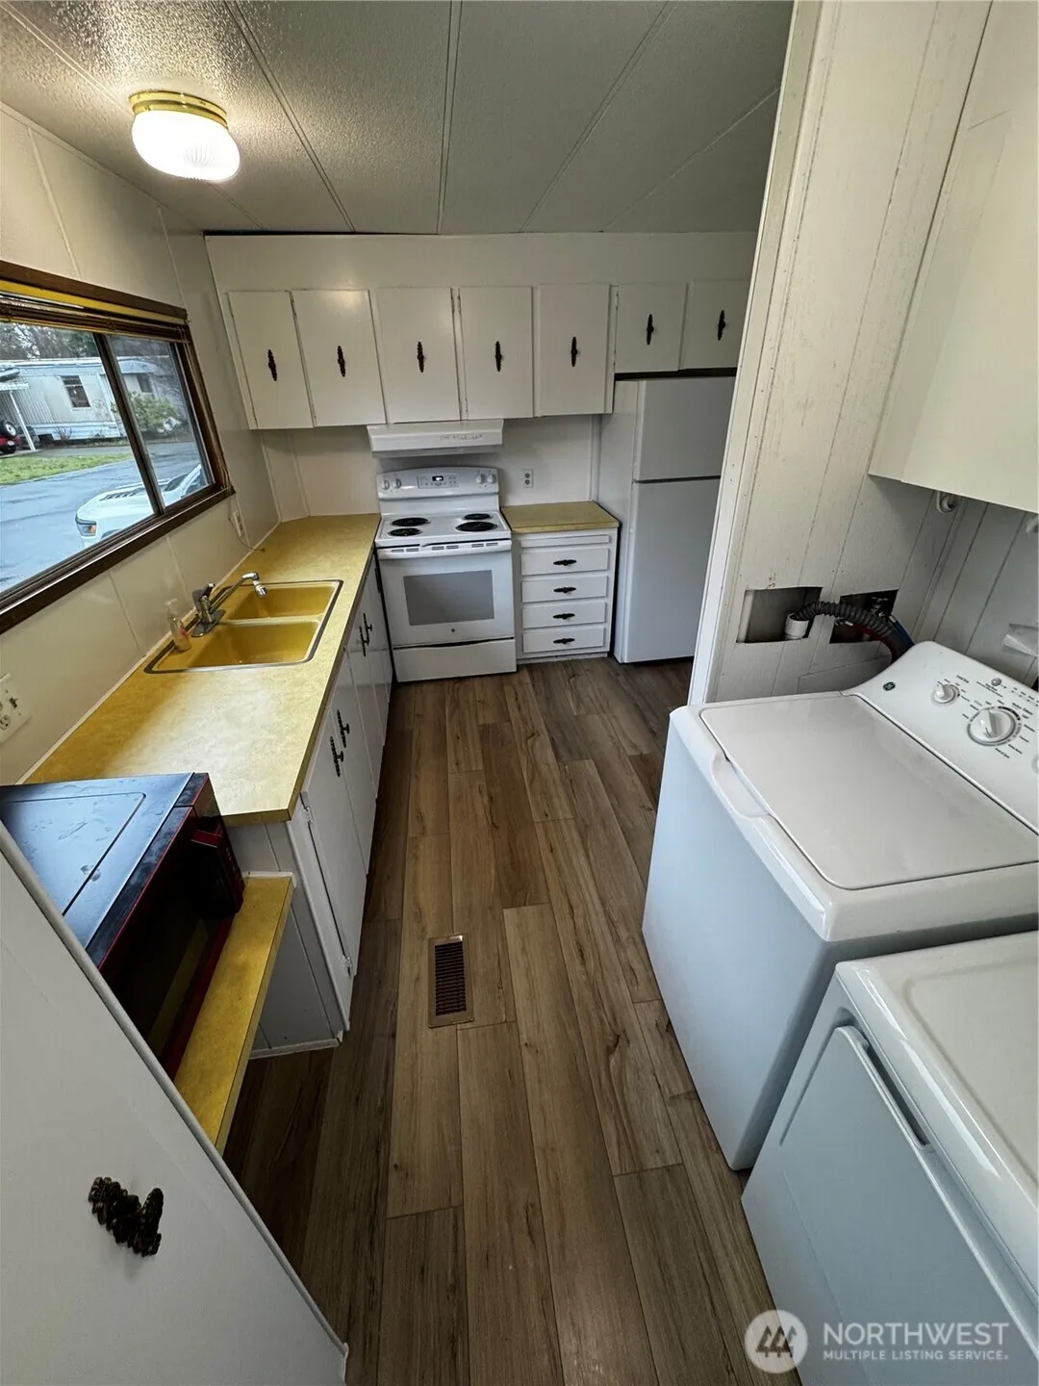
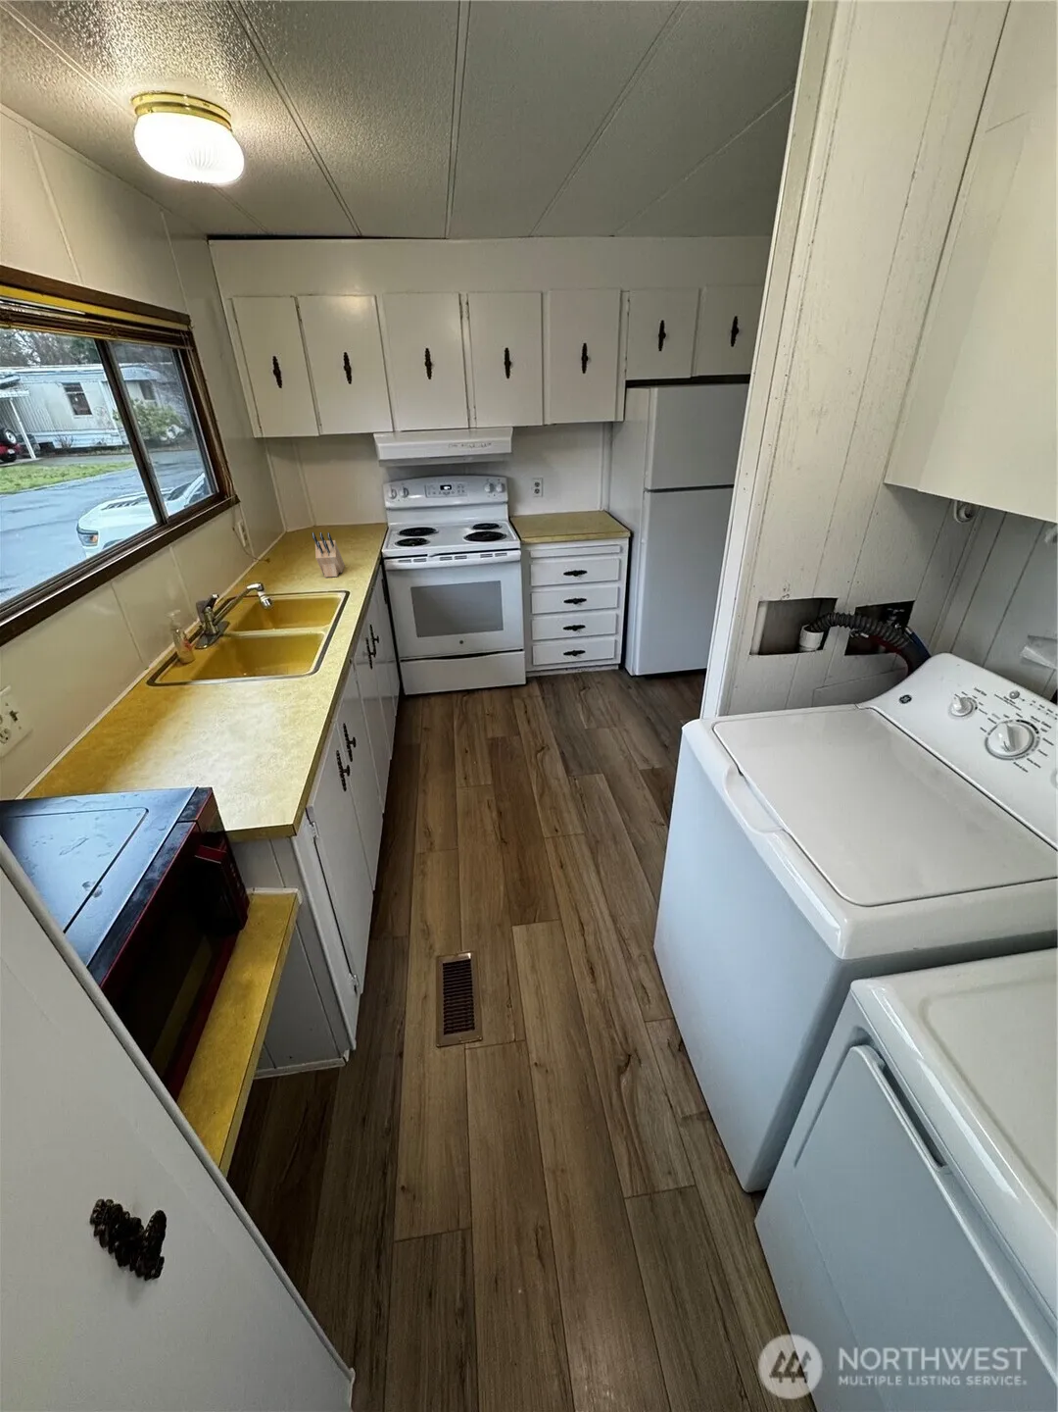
+ knife block (328, 551)
